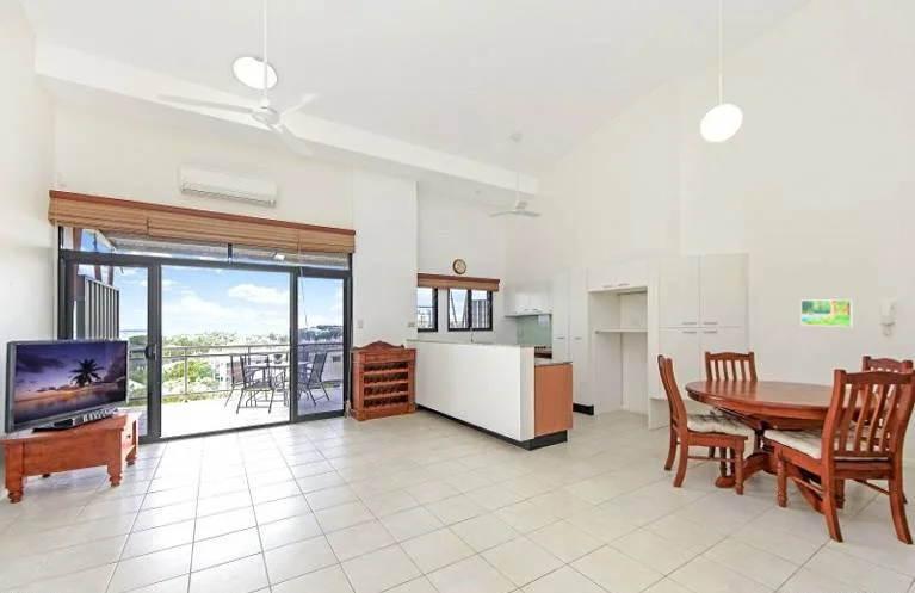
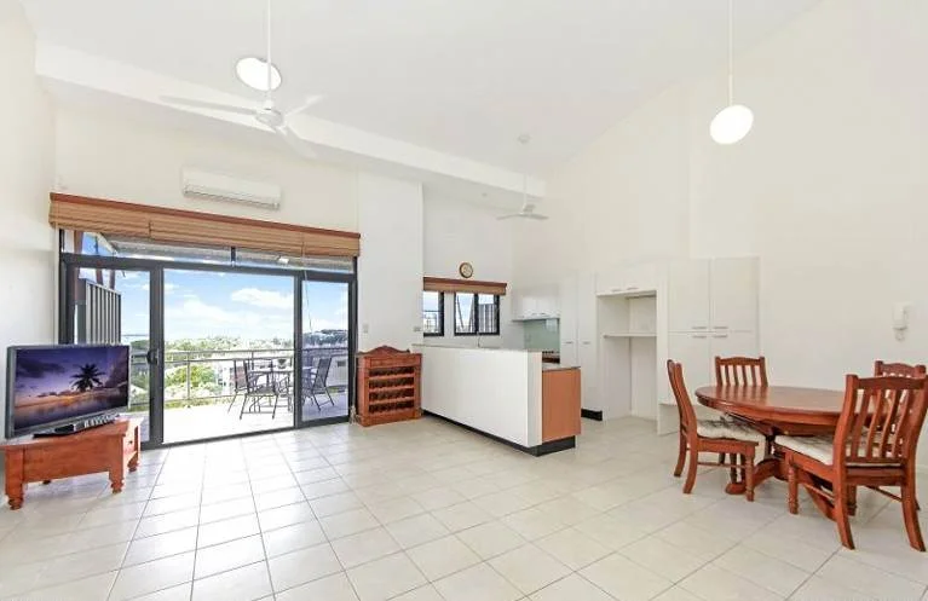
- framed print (826, 313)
